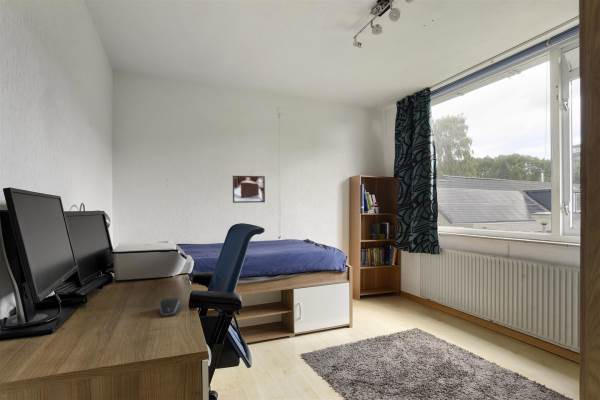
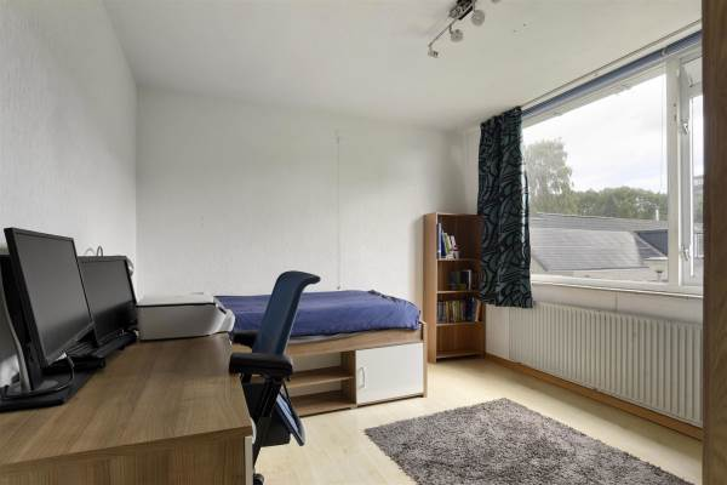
- computer mouse (169, 305)
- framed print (249, 189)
